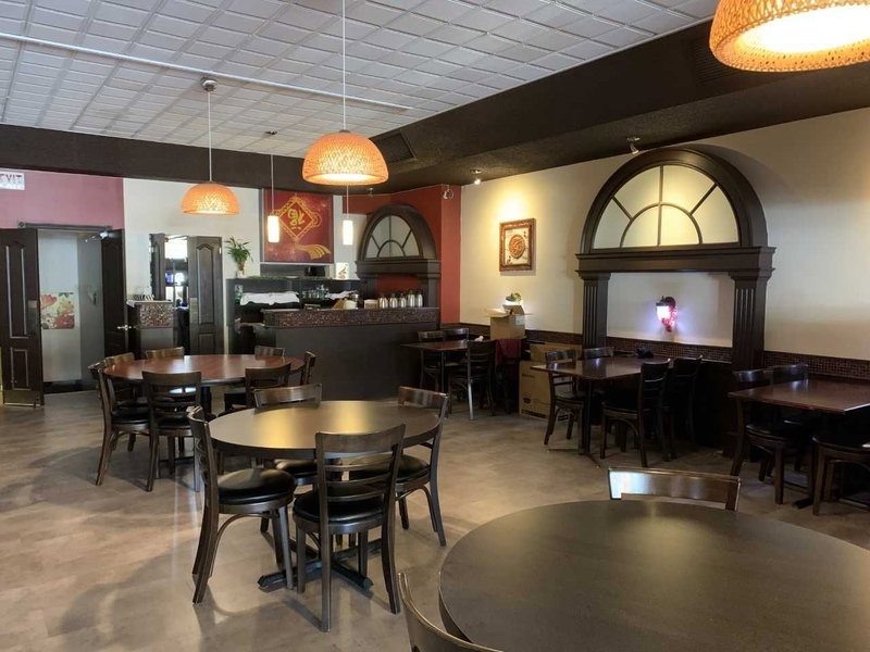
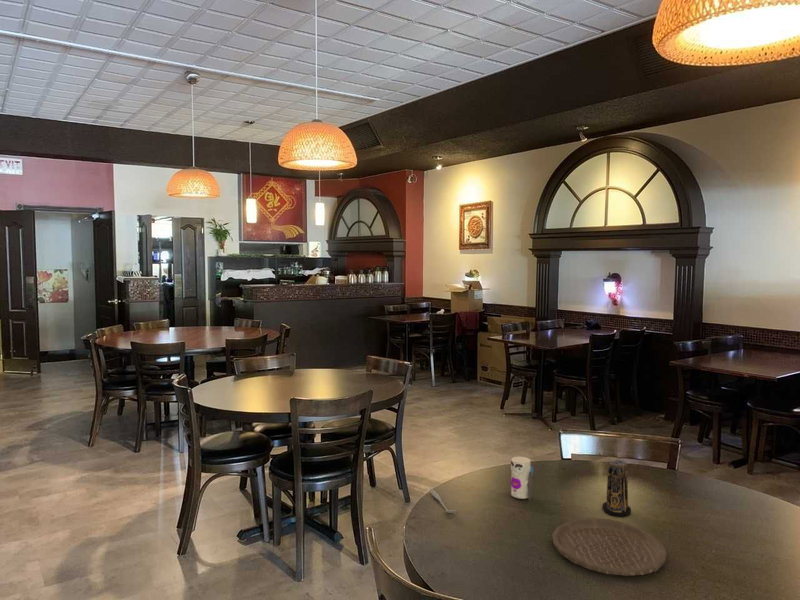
+ toy (523, 477)
+ spoon (441, 501)
+ plate (607, 546)
+ candle (617, 486)
